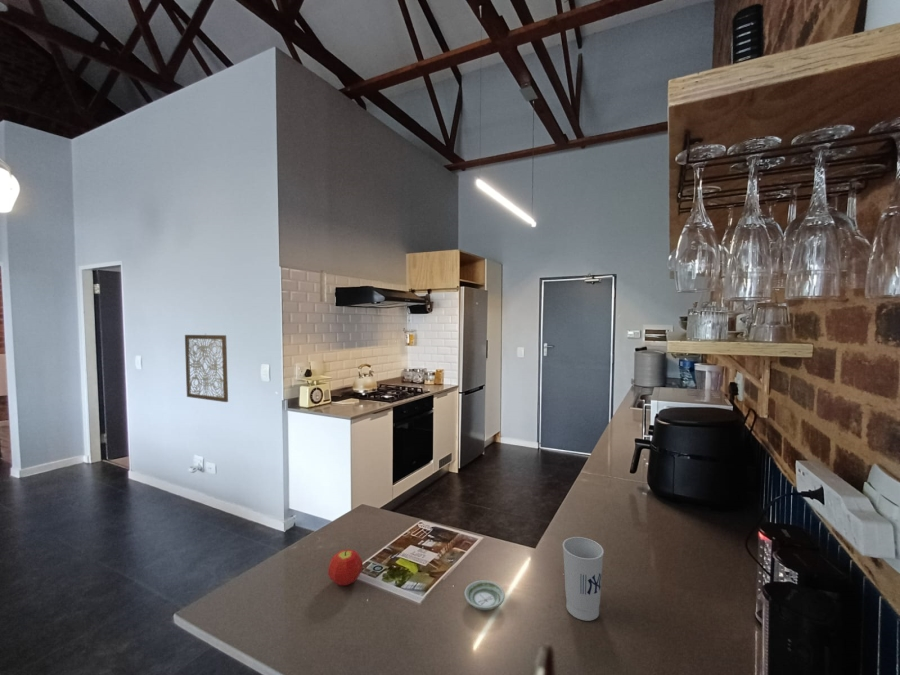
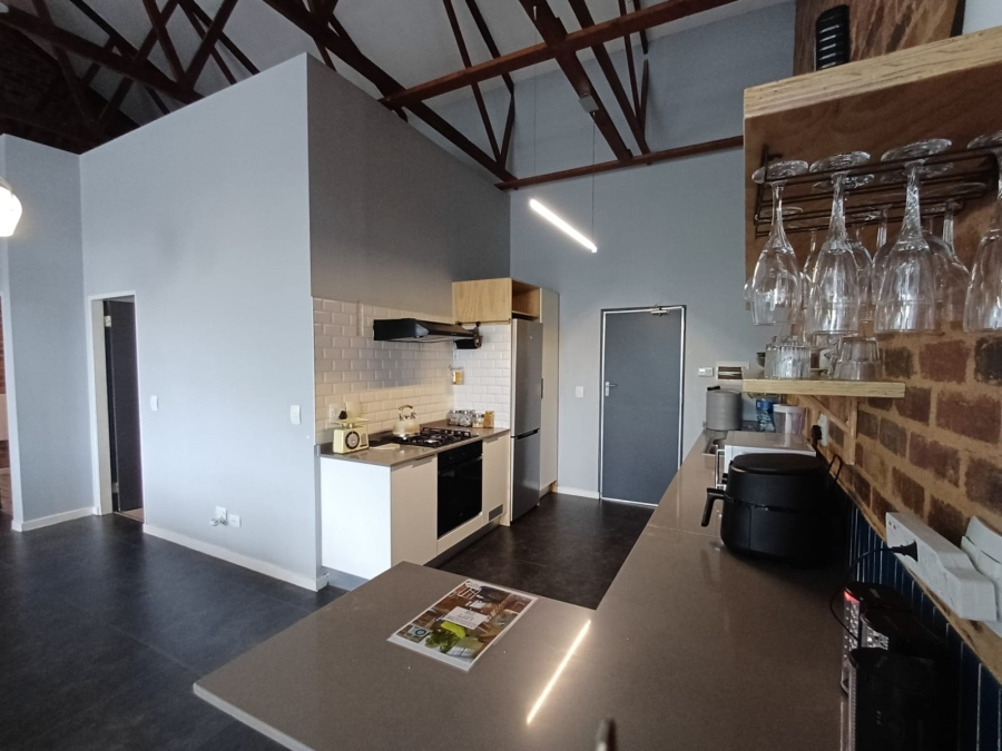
- saucer (484, 597)
- wall art (207, 366)
- fruit (345, 565)
- cup (582, 578)
